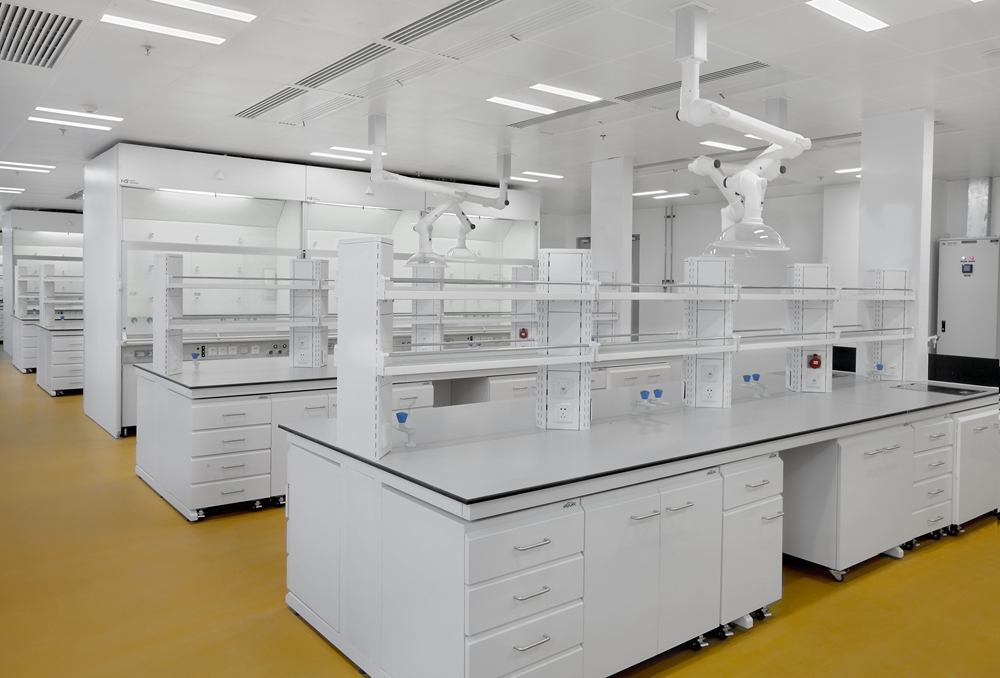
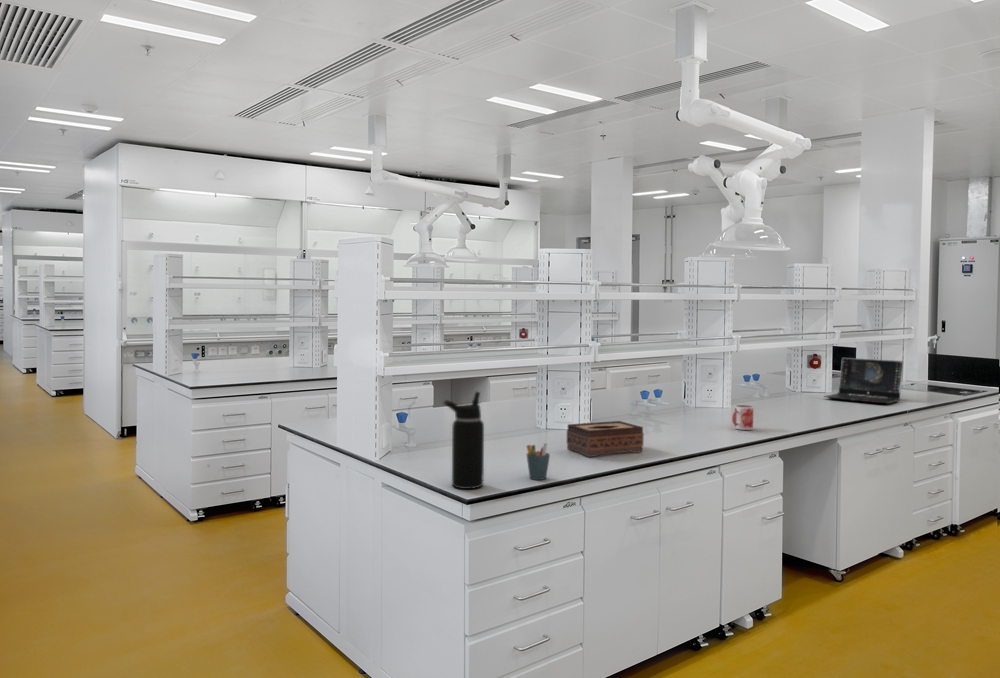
+ water bottle (463, 439)
+ tissue box (604, 438)
+ laptop computer (863, 380)
+ pen holder (537, 459)
+ mug (740, 417)
